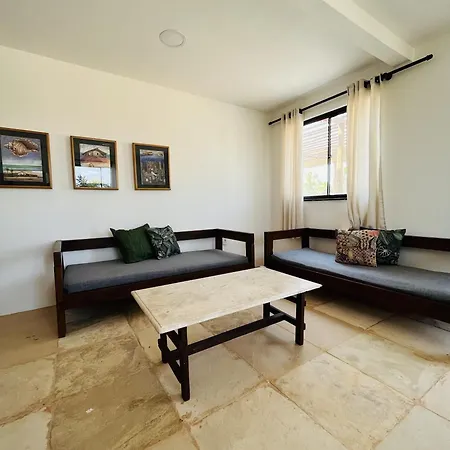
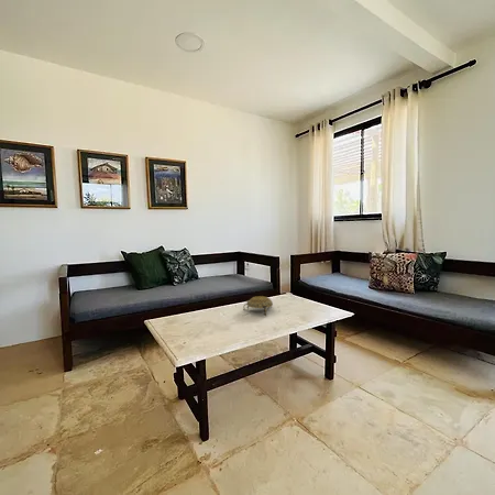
+ decorative bowl (260, 302)
